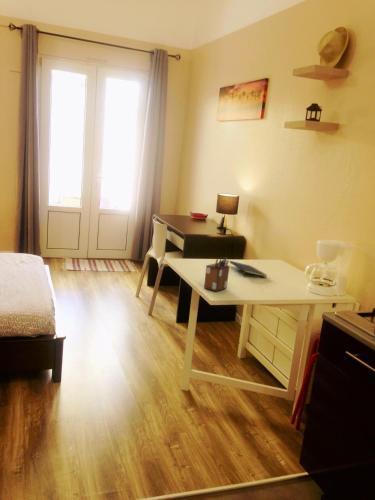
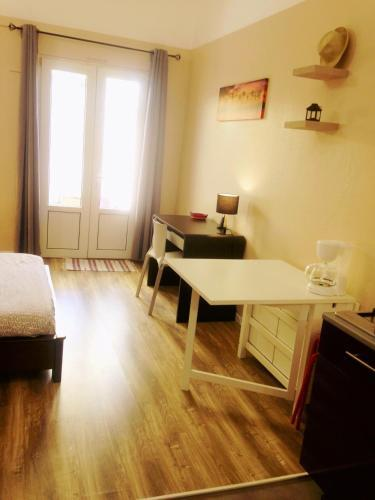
- desk organizer (217, 272)
- notepad (247, 268)
